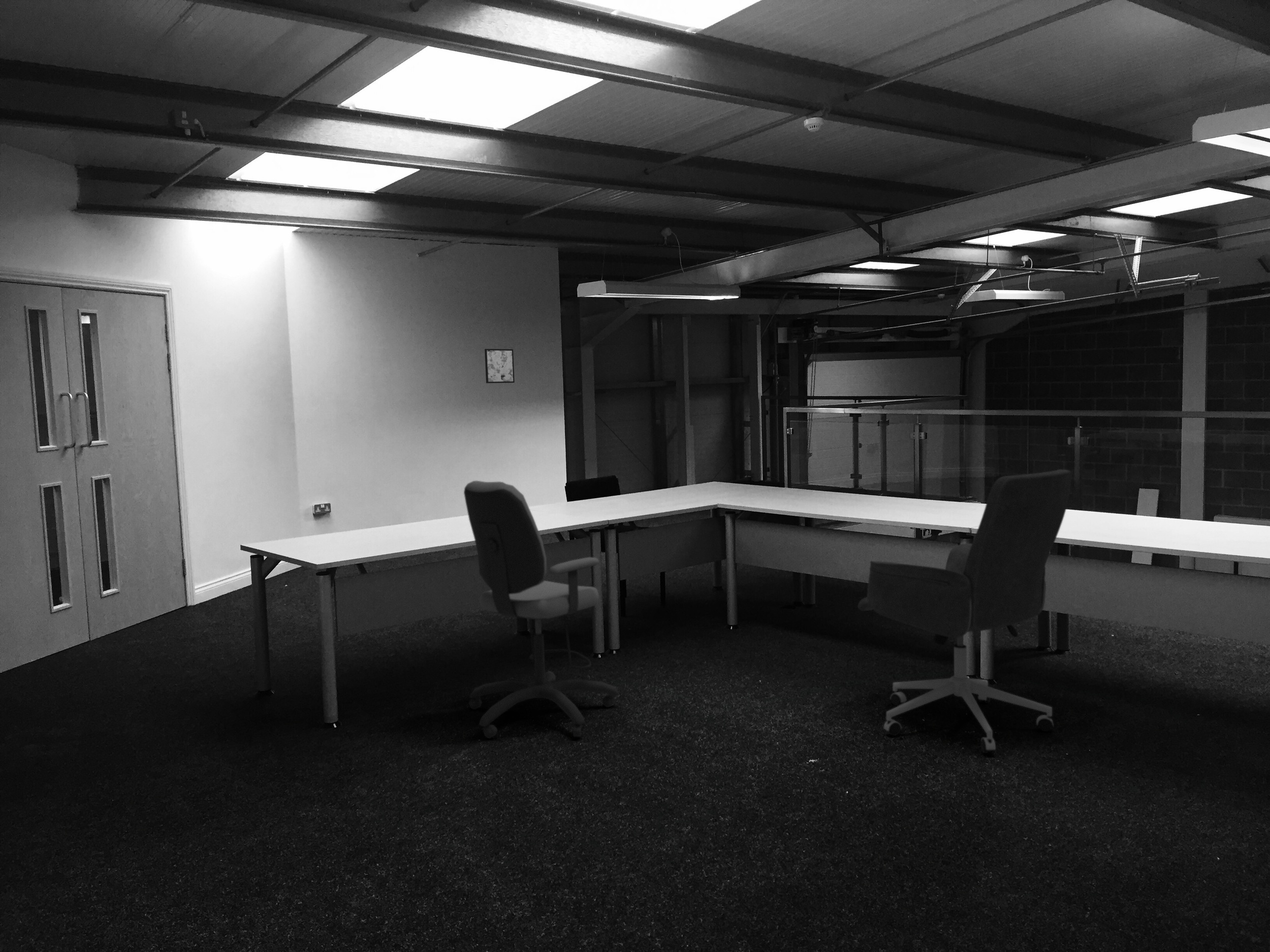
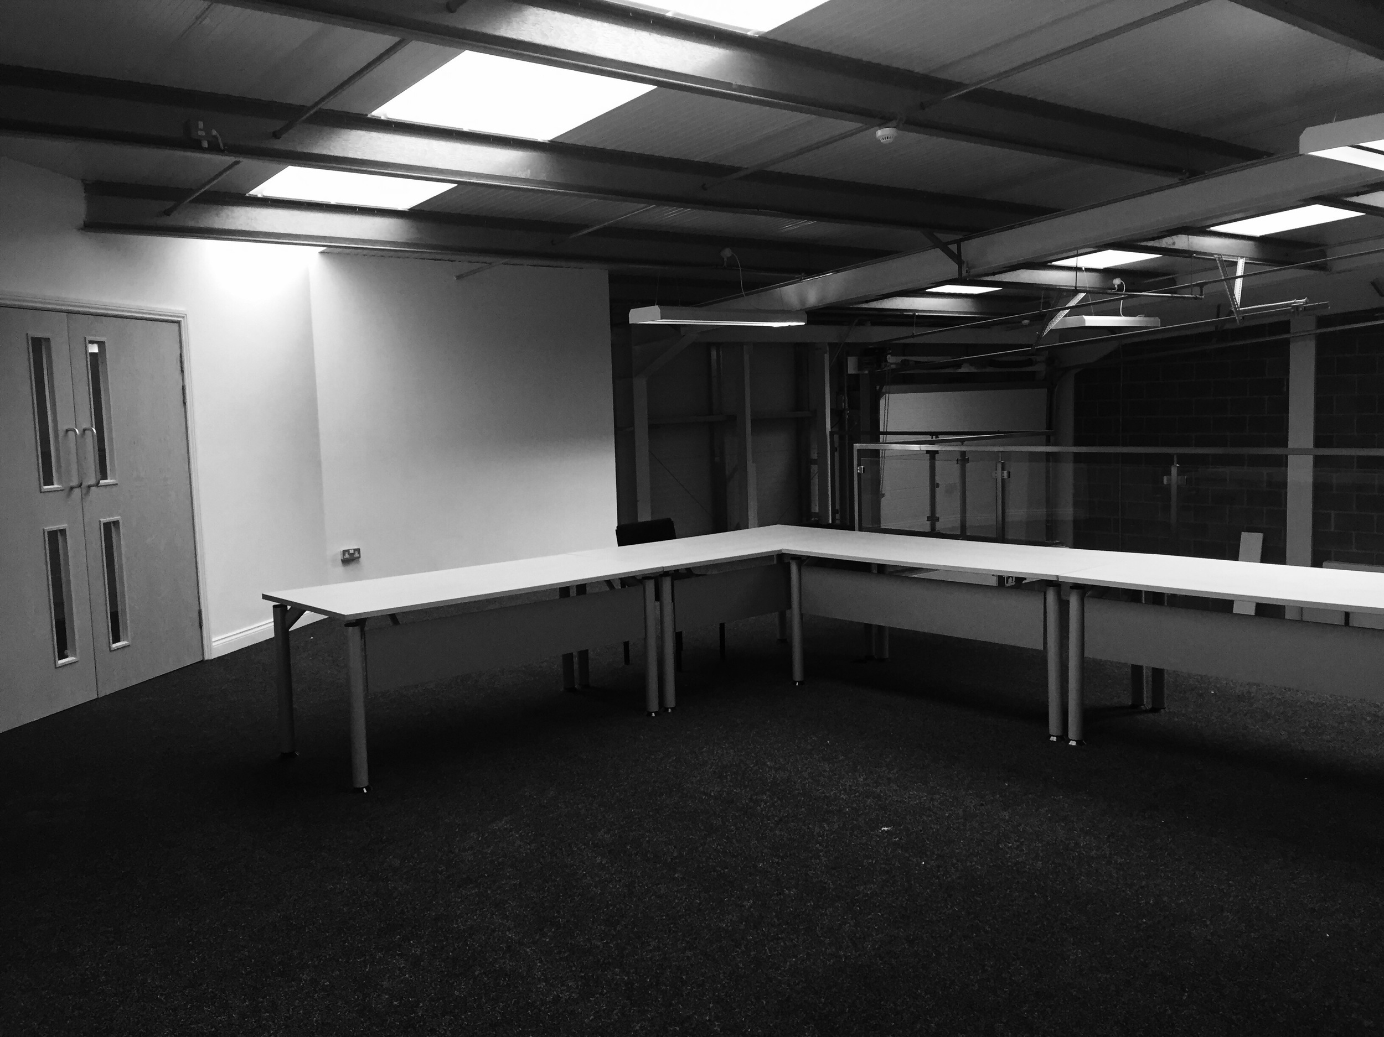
- office chair (964, 598)
- office chair (531, 598)
- wall art (499, 366)
